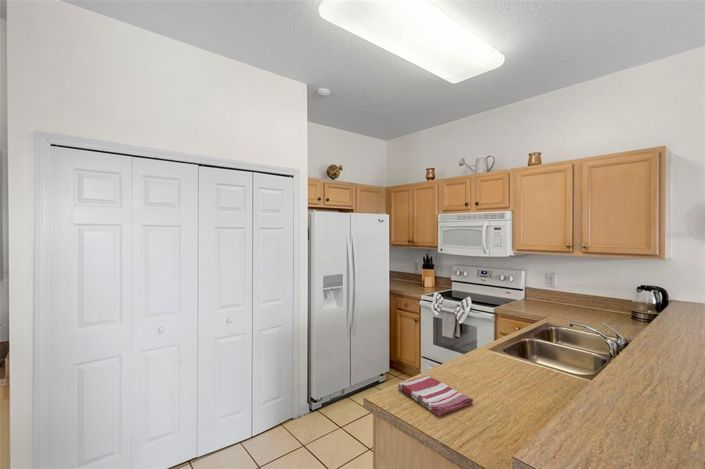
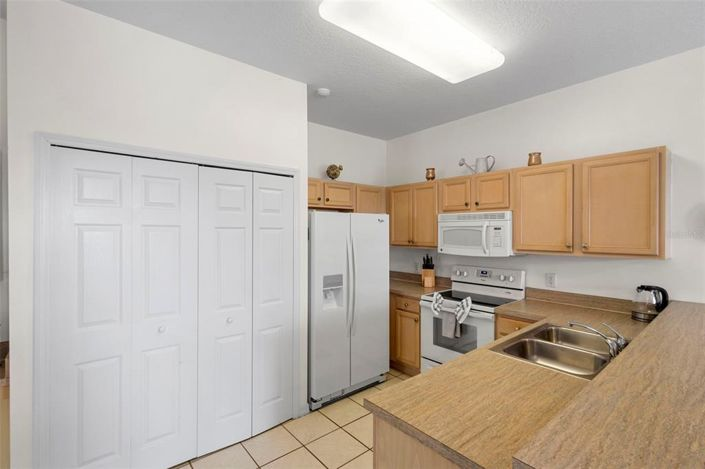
- dish towel (433, 392)
